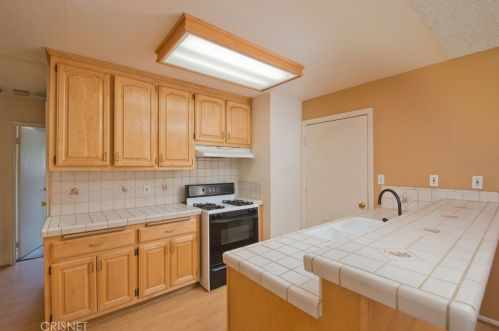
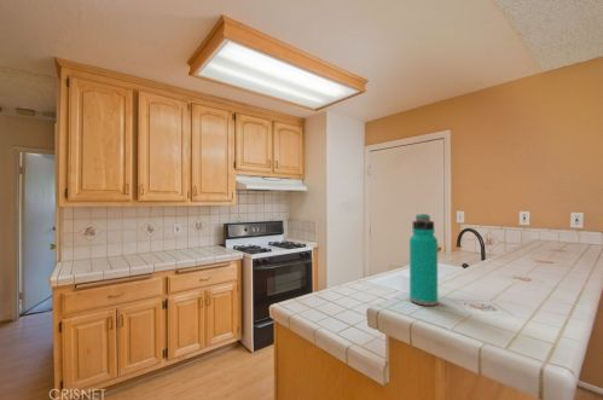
+ water bottle (423, 257)
